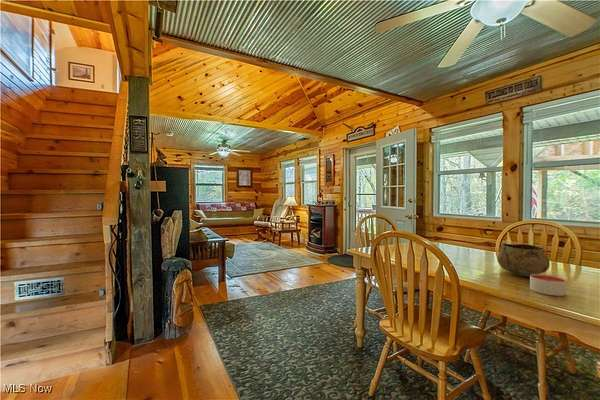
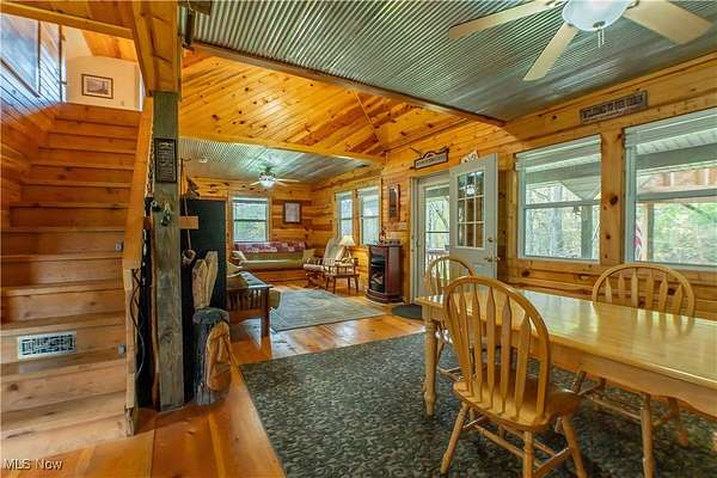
- candle (547, 283)
- decorative bowl (522, 260)
